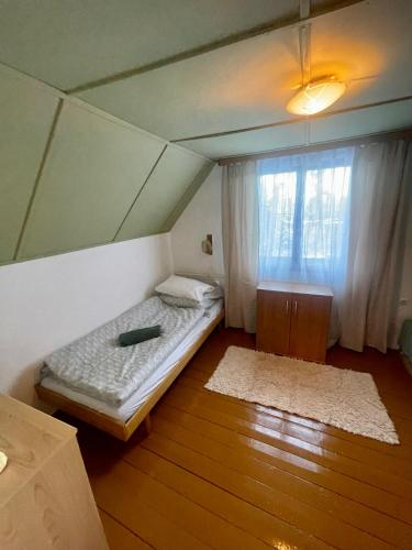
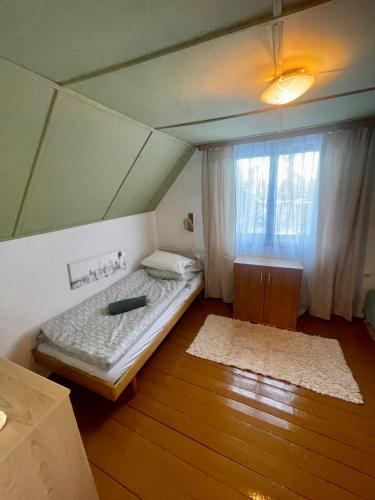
+ wall art (101, 266)
